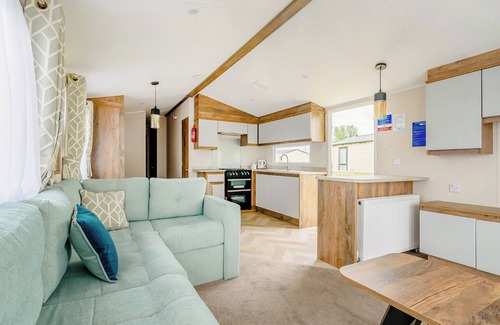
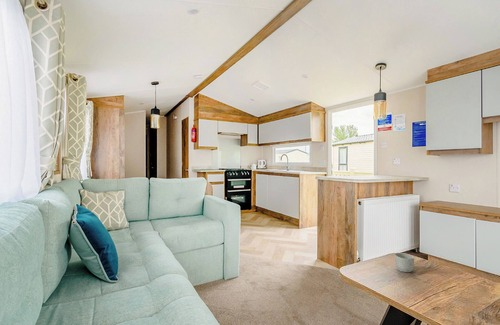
+ mug (405, 262)
